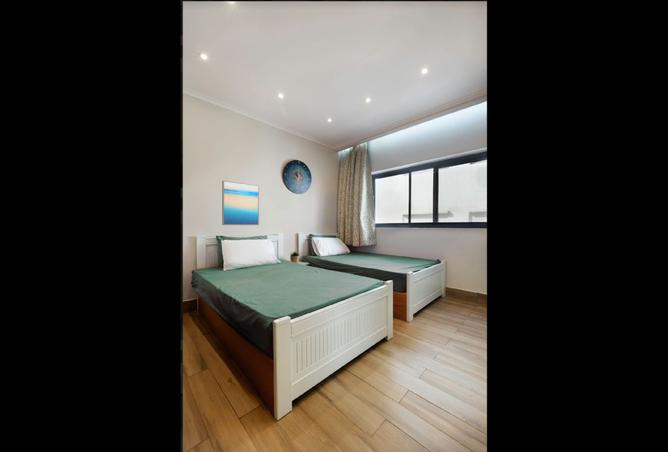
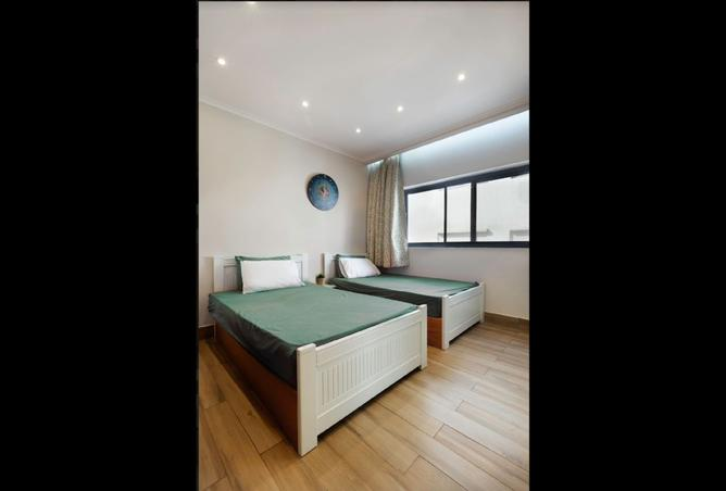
- wall art (241, 204)
